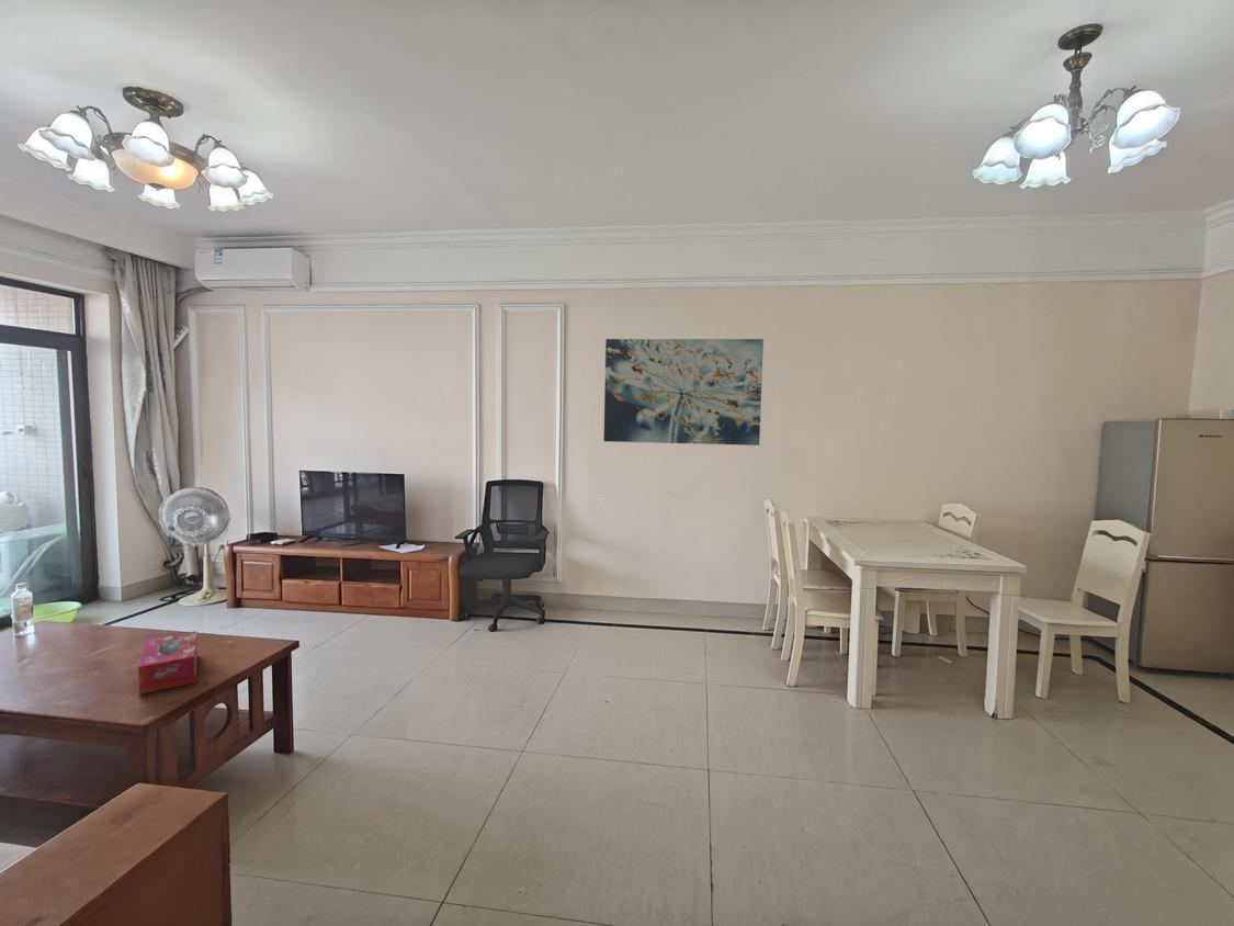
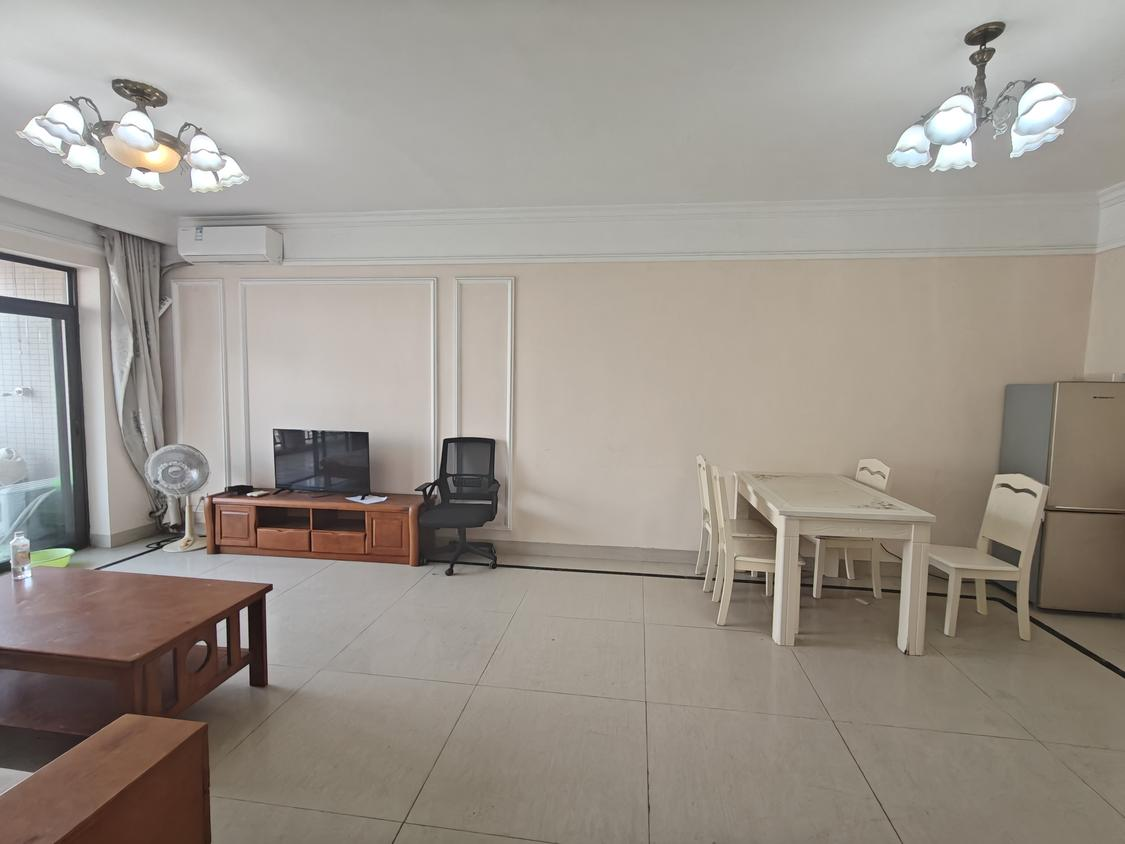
- wall art (681, 391)
- tissue box (170, 659)
